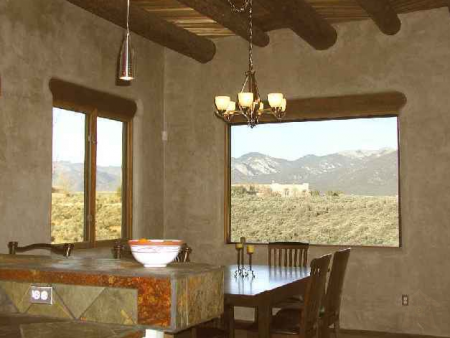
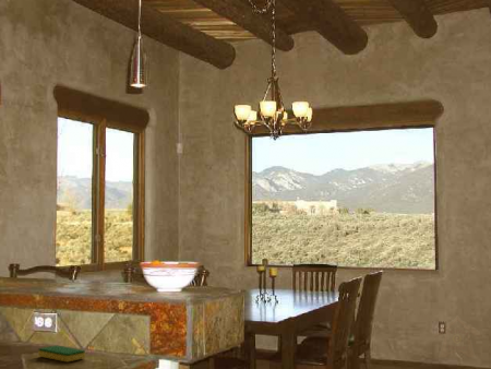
+ dish sponge (61, 353)
